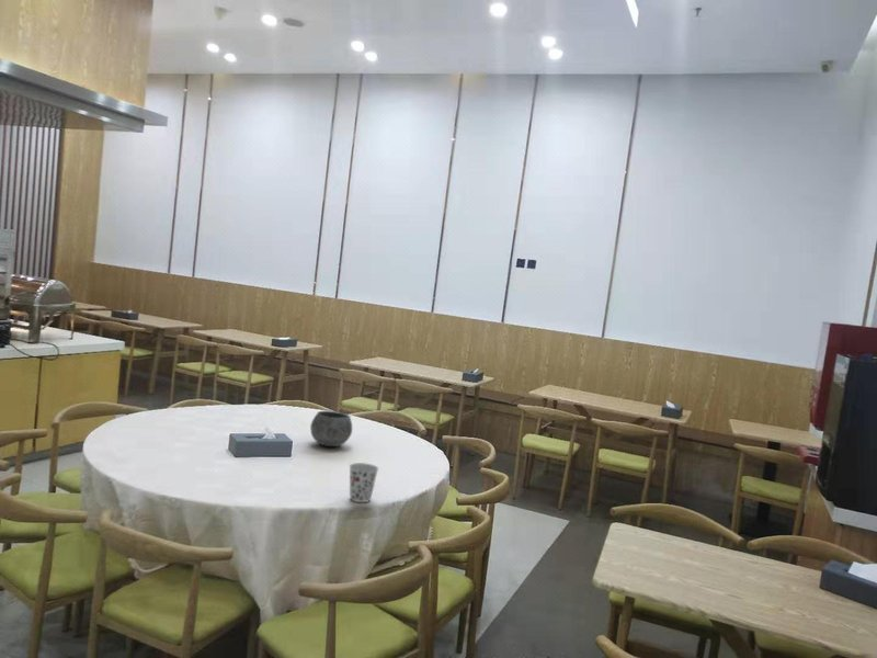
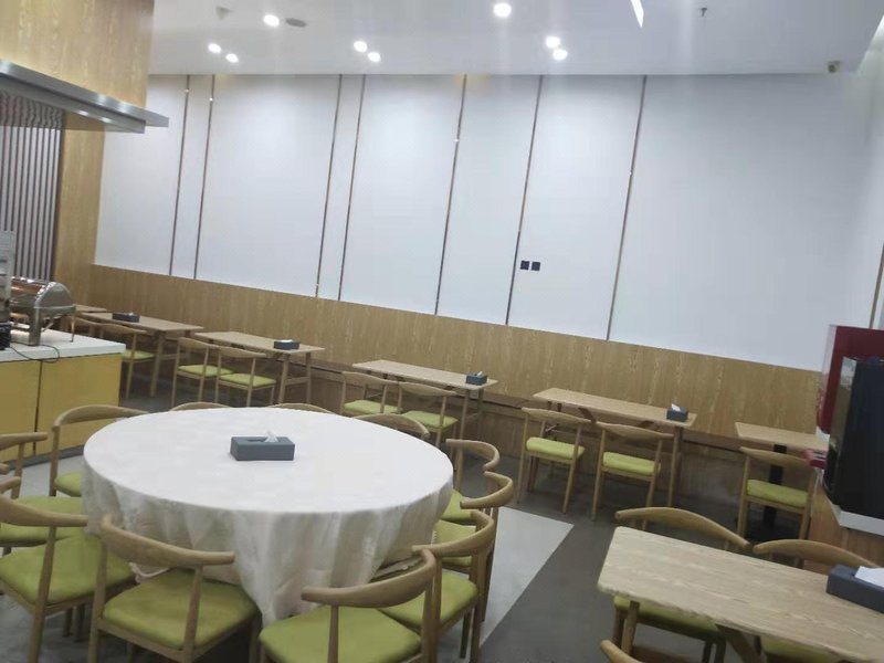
- bowl (331, 429)
- cup (362, 483)
